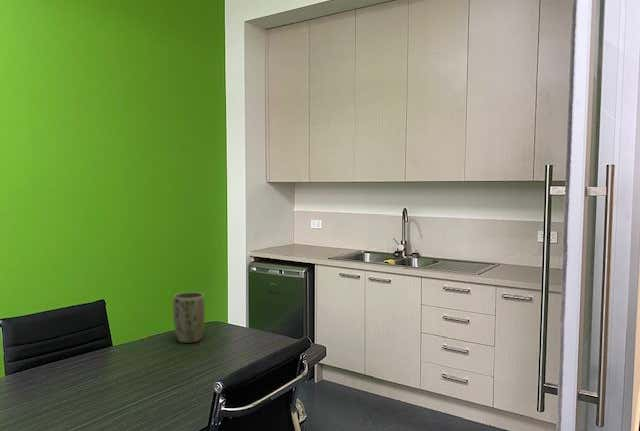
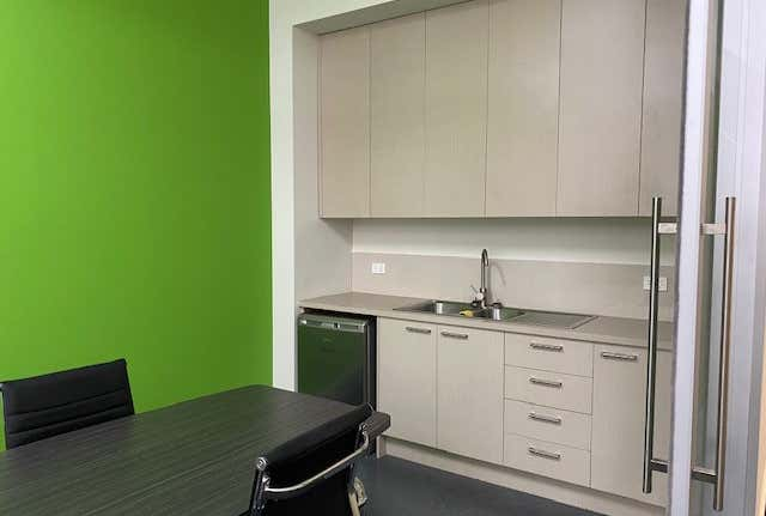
- plant pot (189, 317)
